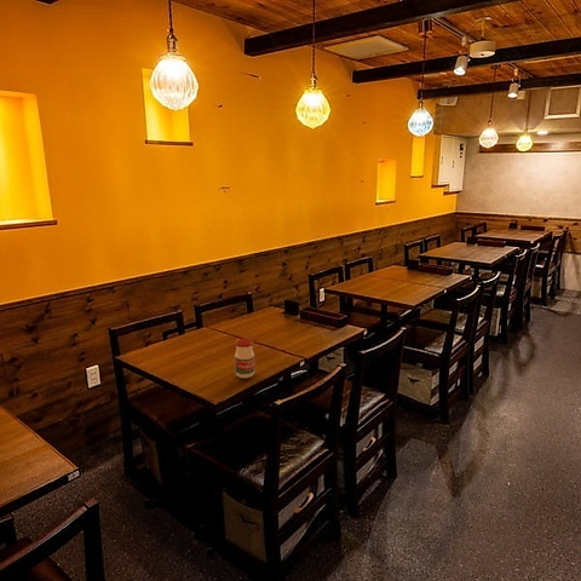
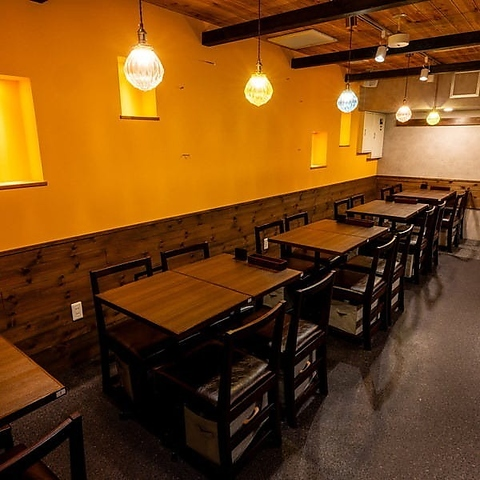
- jar (245, 358)
